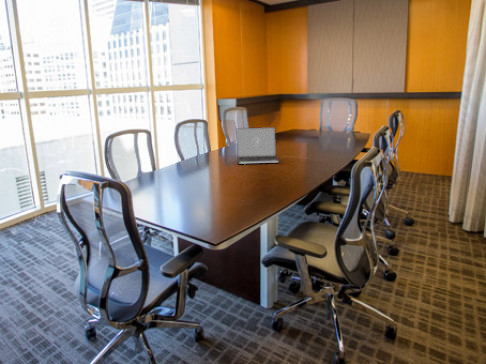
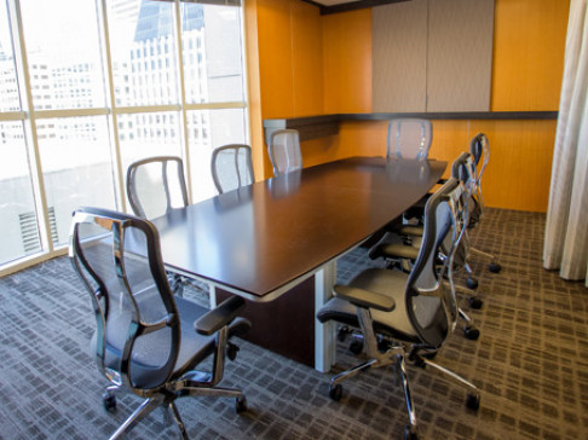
- laptop (257, 144)
